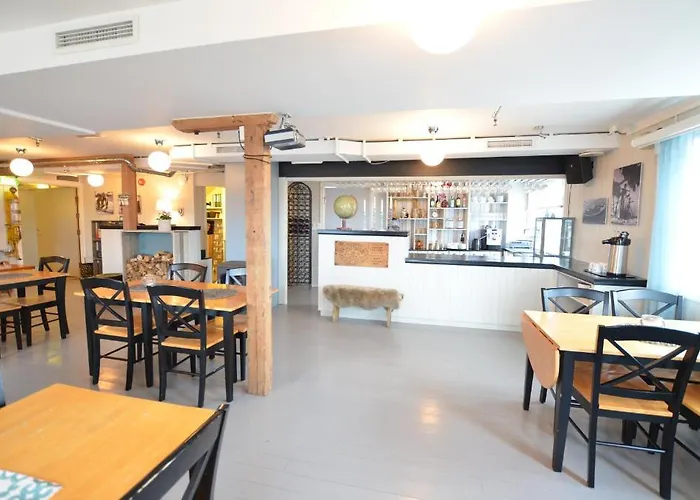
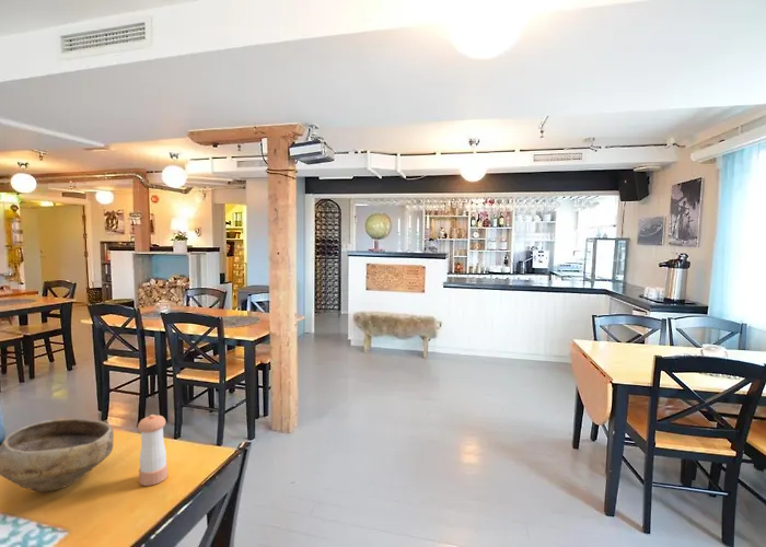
+ pepper shaker (152, 446)
+ bowl (58, 455)
